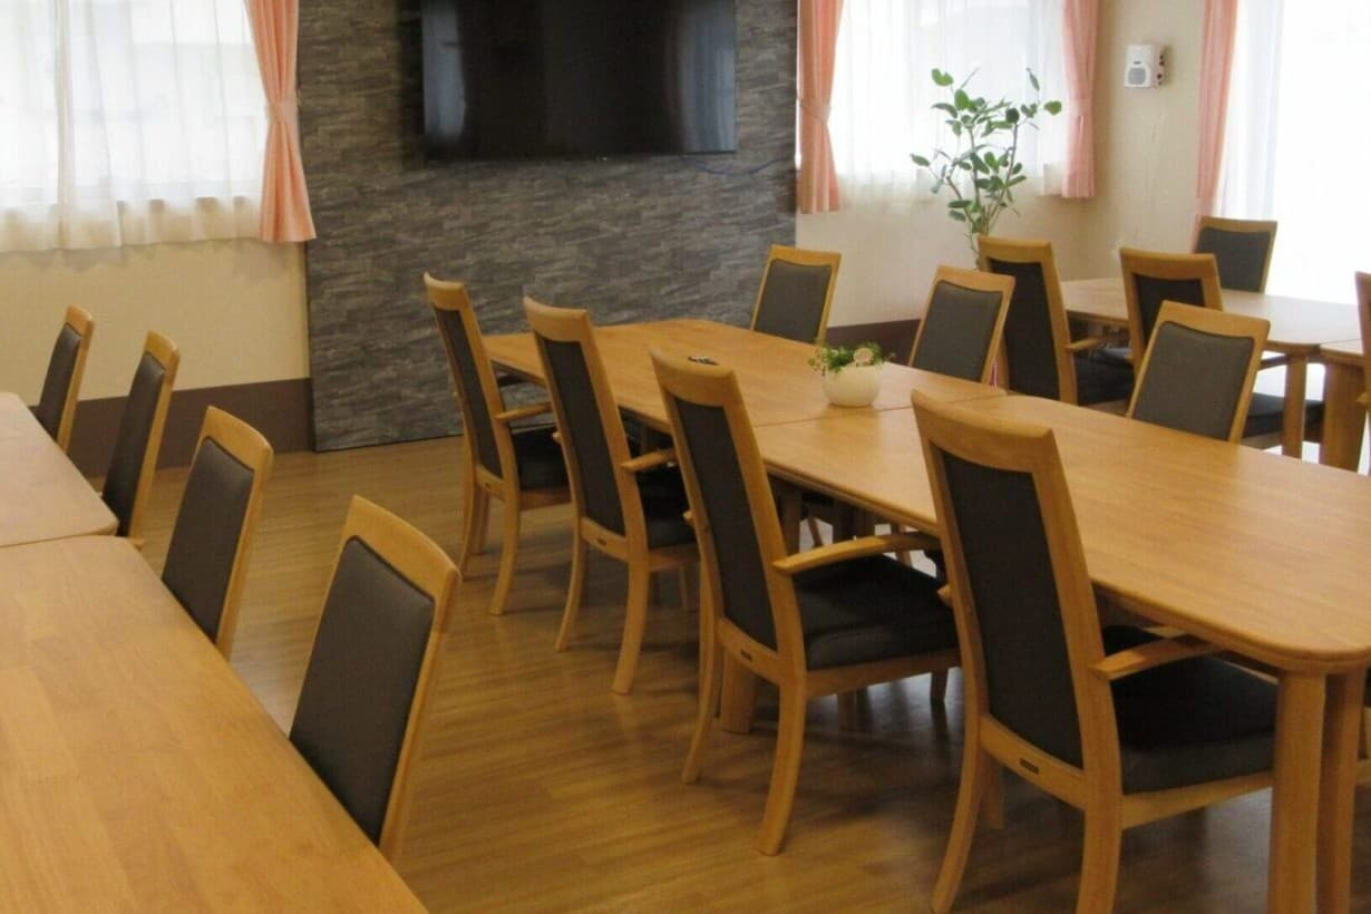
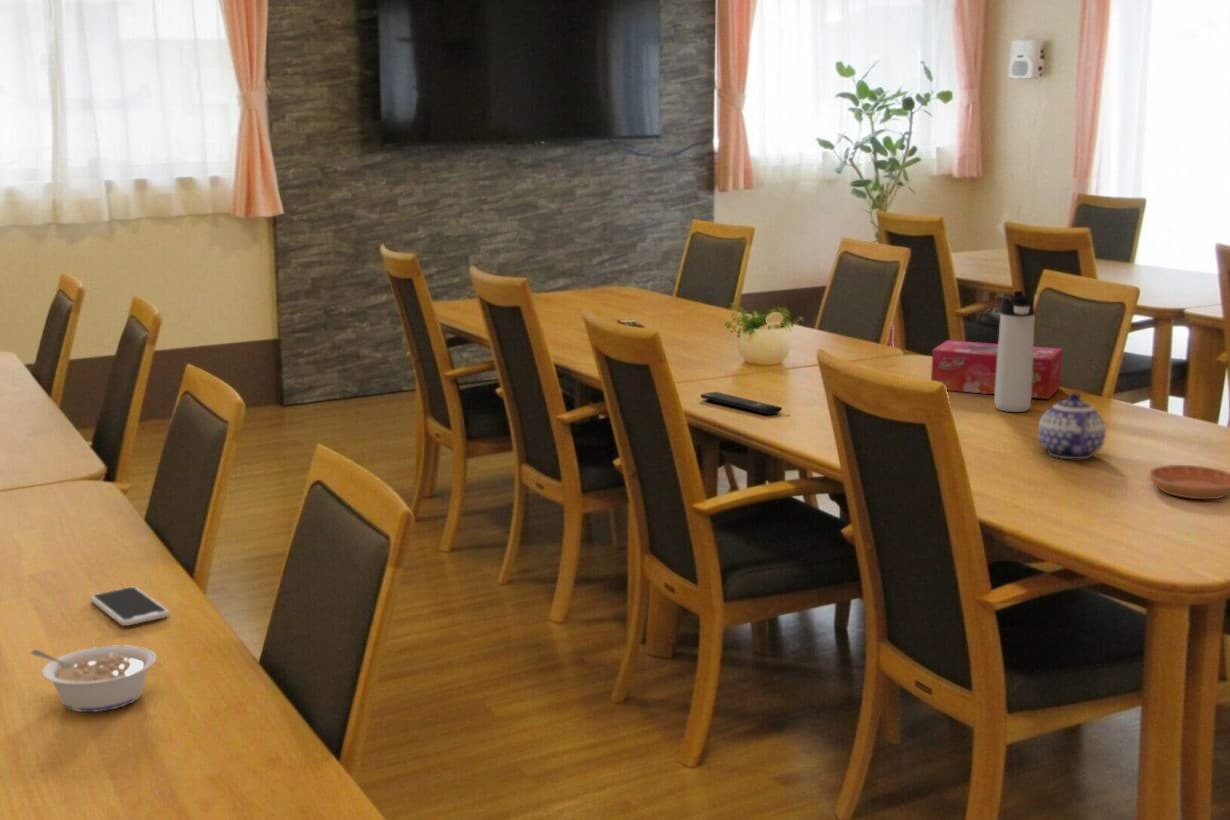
+ tissue box (996, 368)
+ saucer (1193, 482)
+ teapot (1072, 424)
+ remote control (739, 403)
+ legume (96, 678)
+ thermos bottle (1016, 352)
+ smartphone (129, 605)
